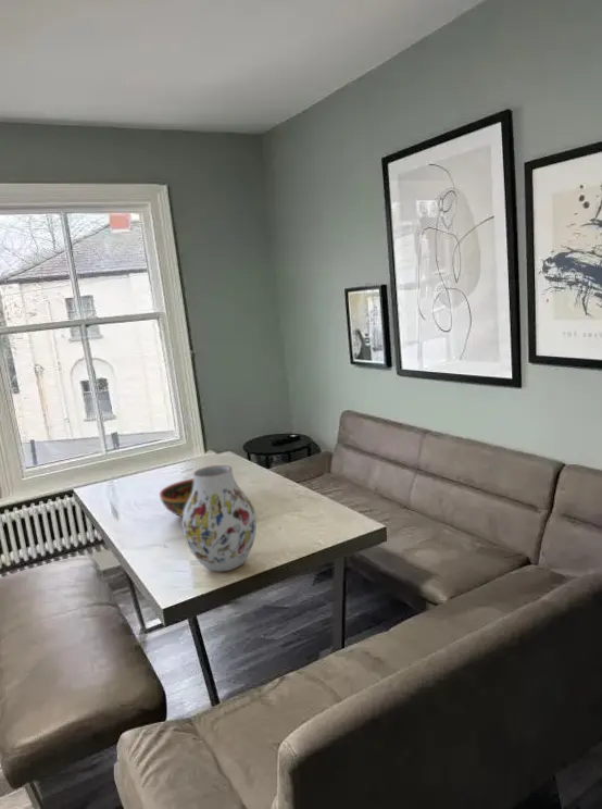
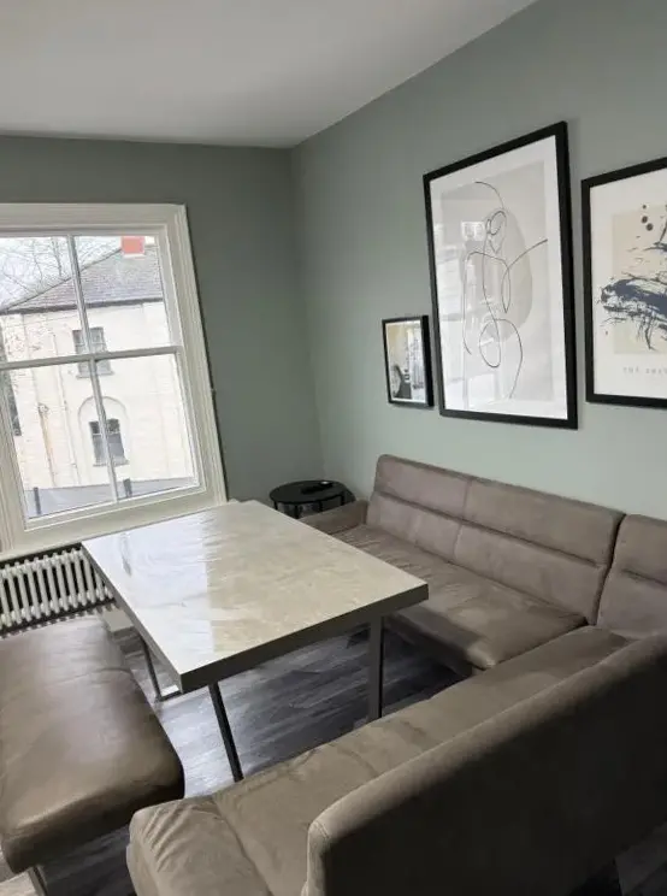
- bowl (189, 498)
- vase (218, 518)
